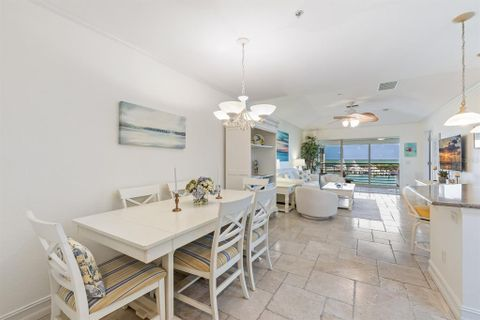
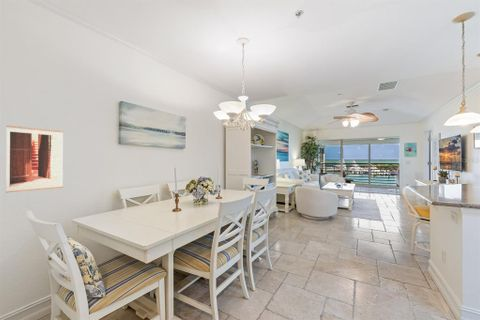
+ wall art (37, 159)
